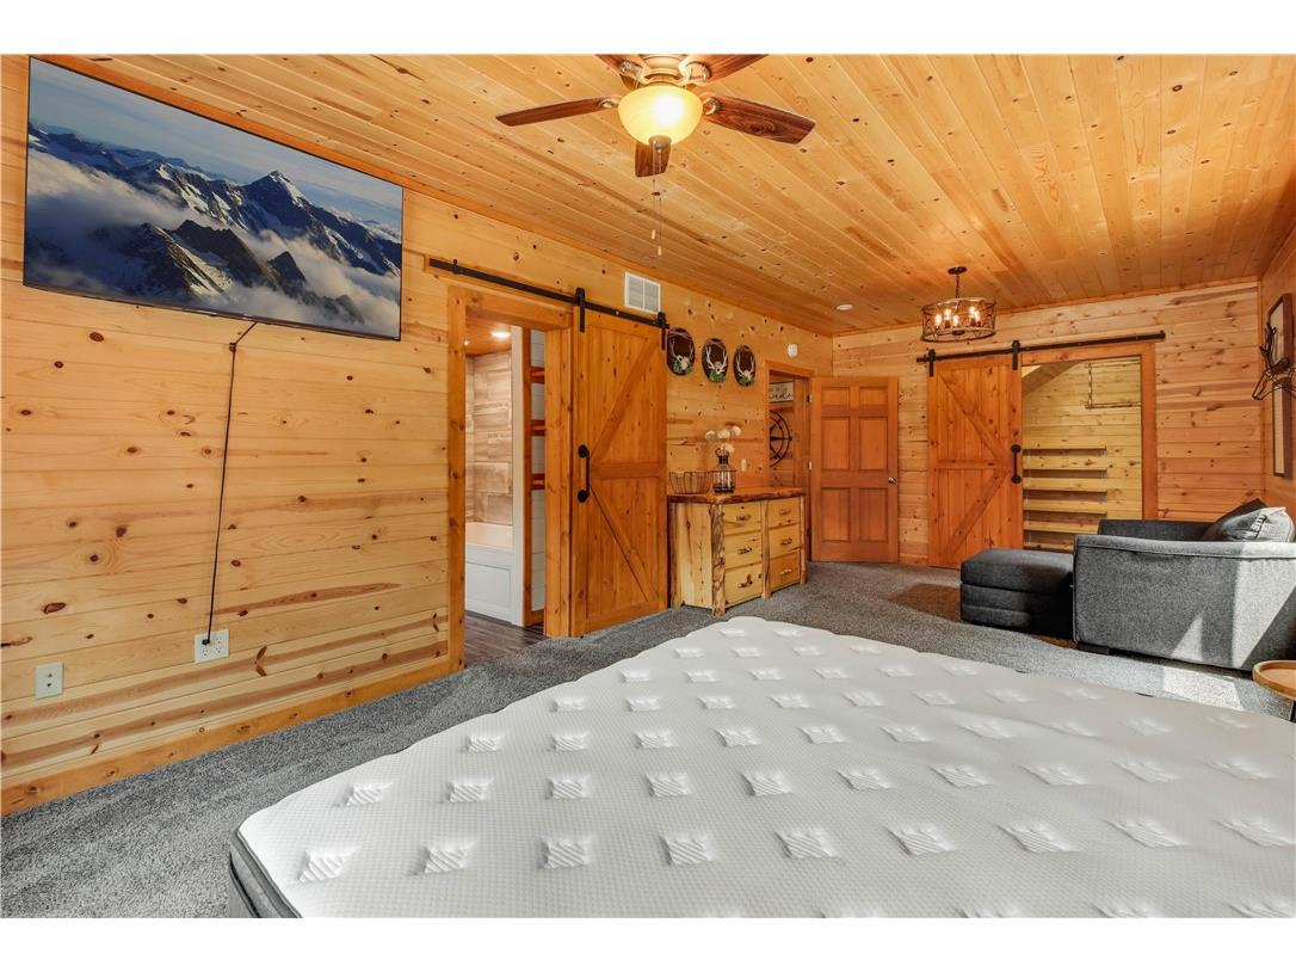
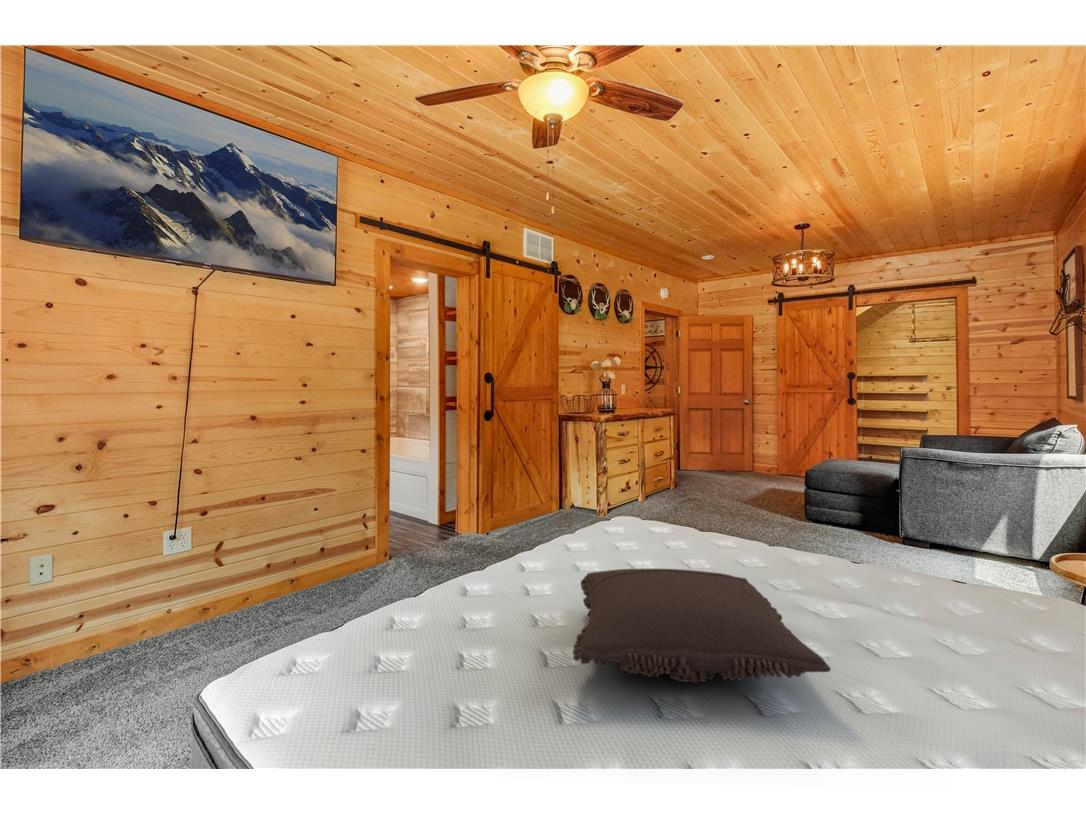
+ pillow (678, 616)
